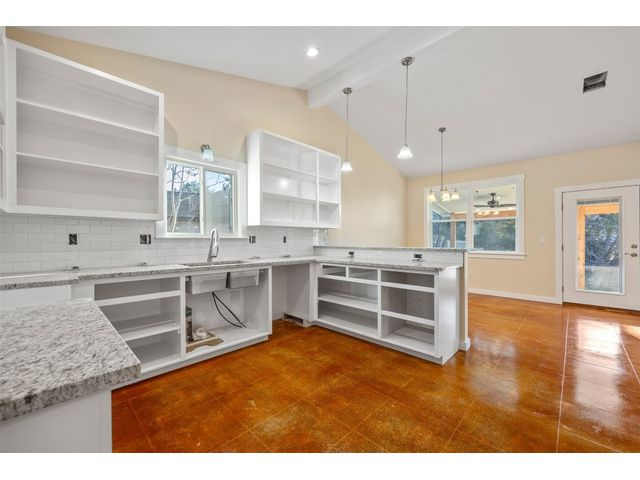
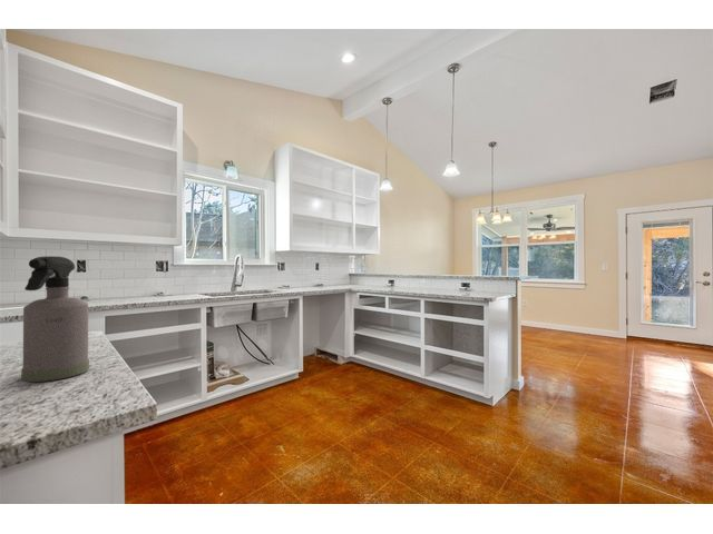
+ spray bottle (53, 315)
